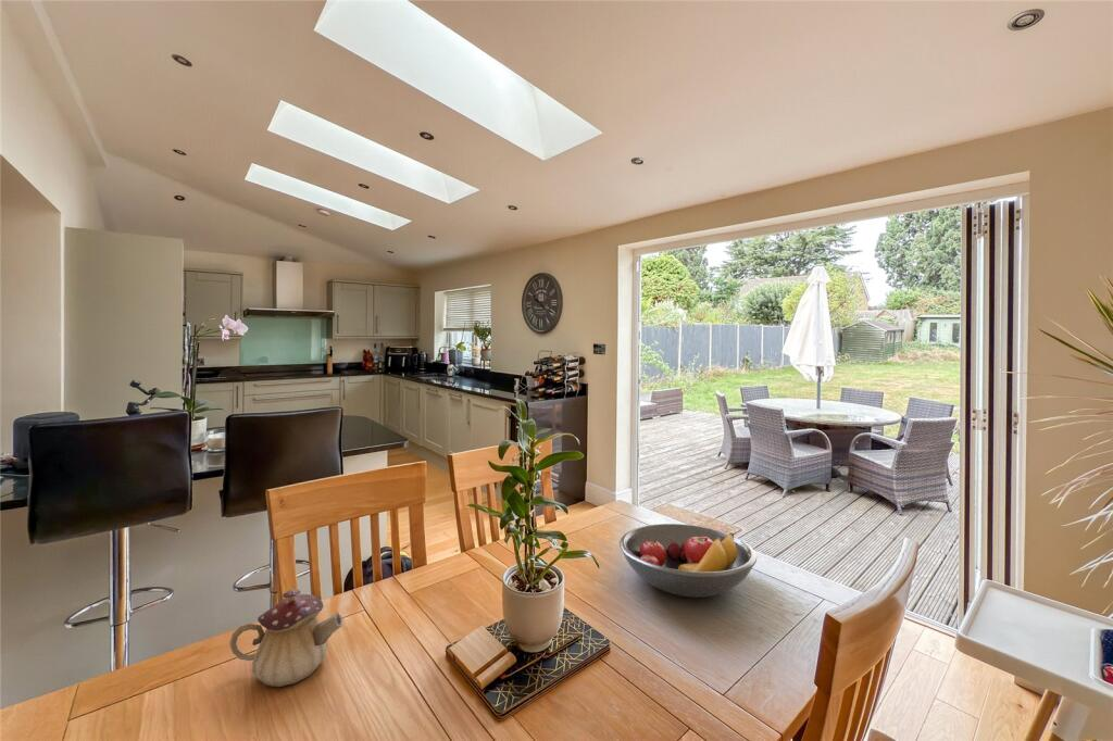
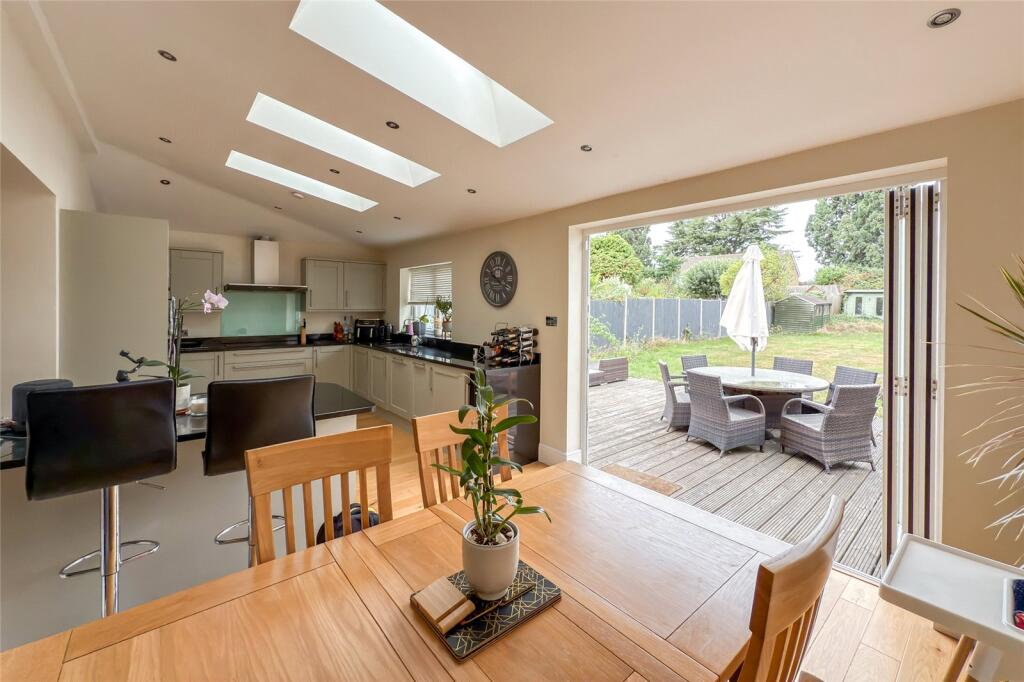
- teapot (286, 629)
- fruit bowl (685, 558)
